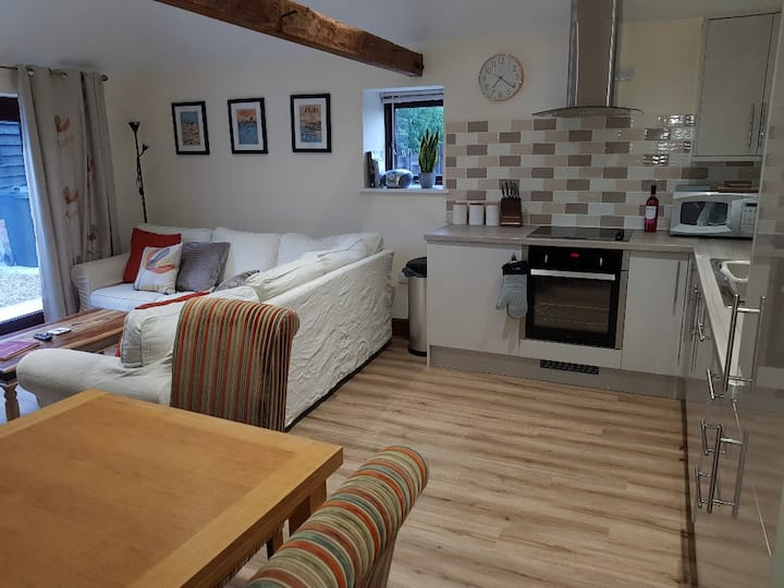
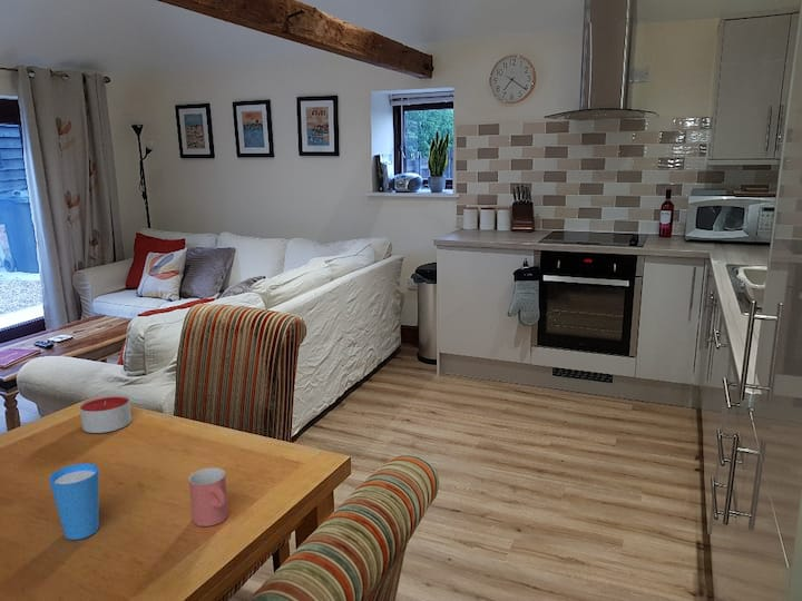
+ cup (212, 499)
+ cup (77, 502)
+ candle (106, 412)
